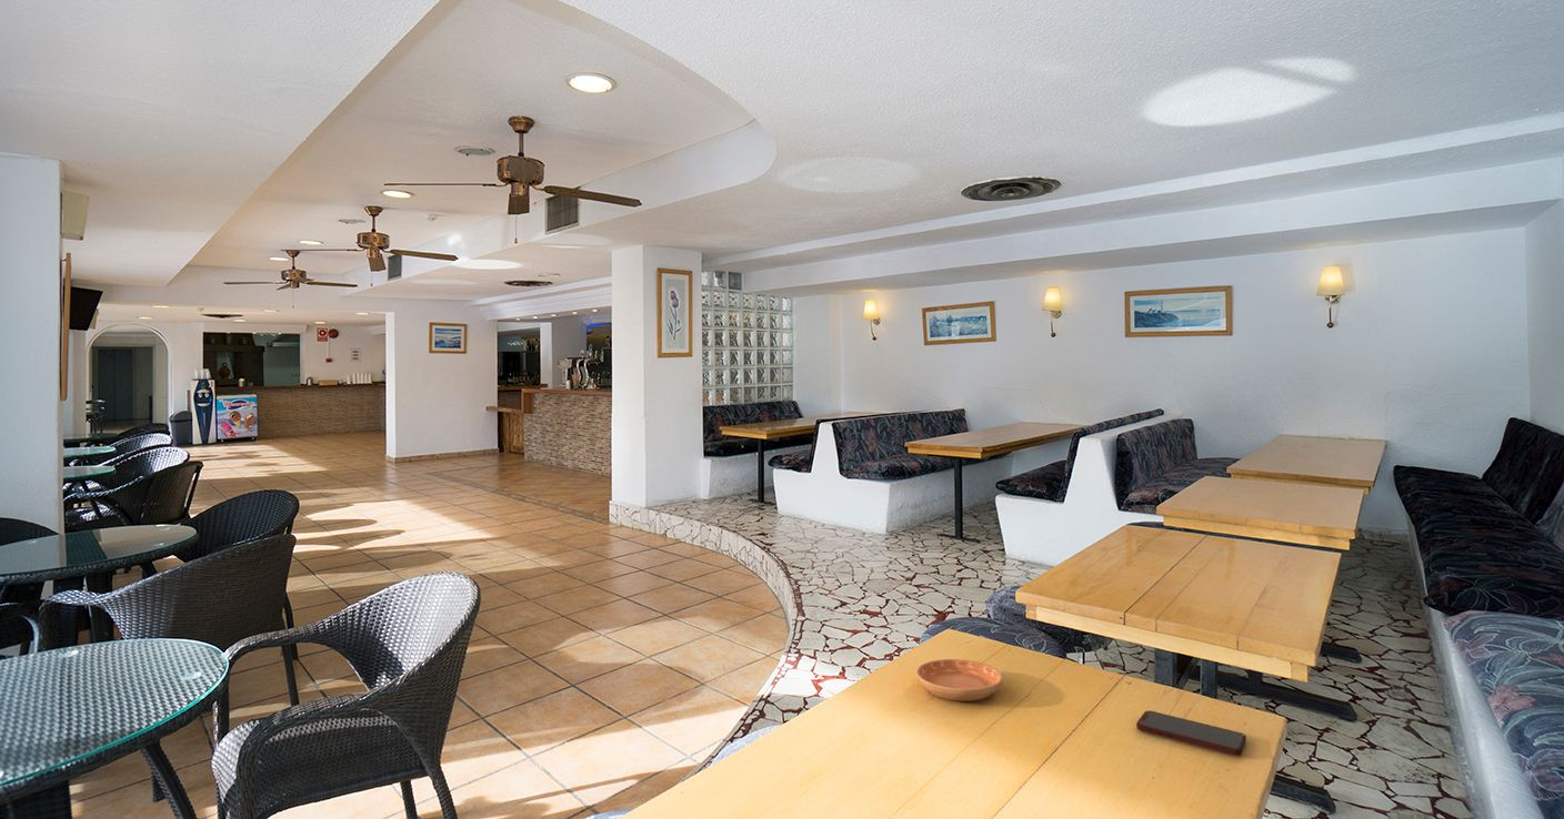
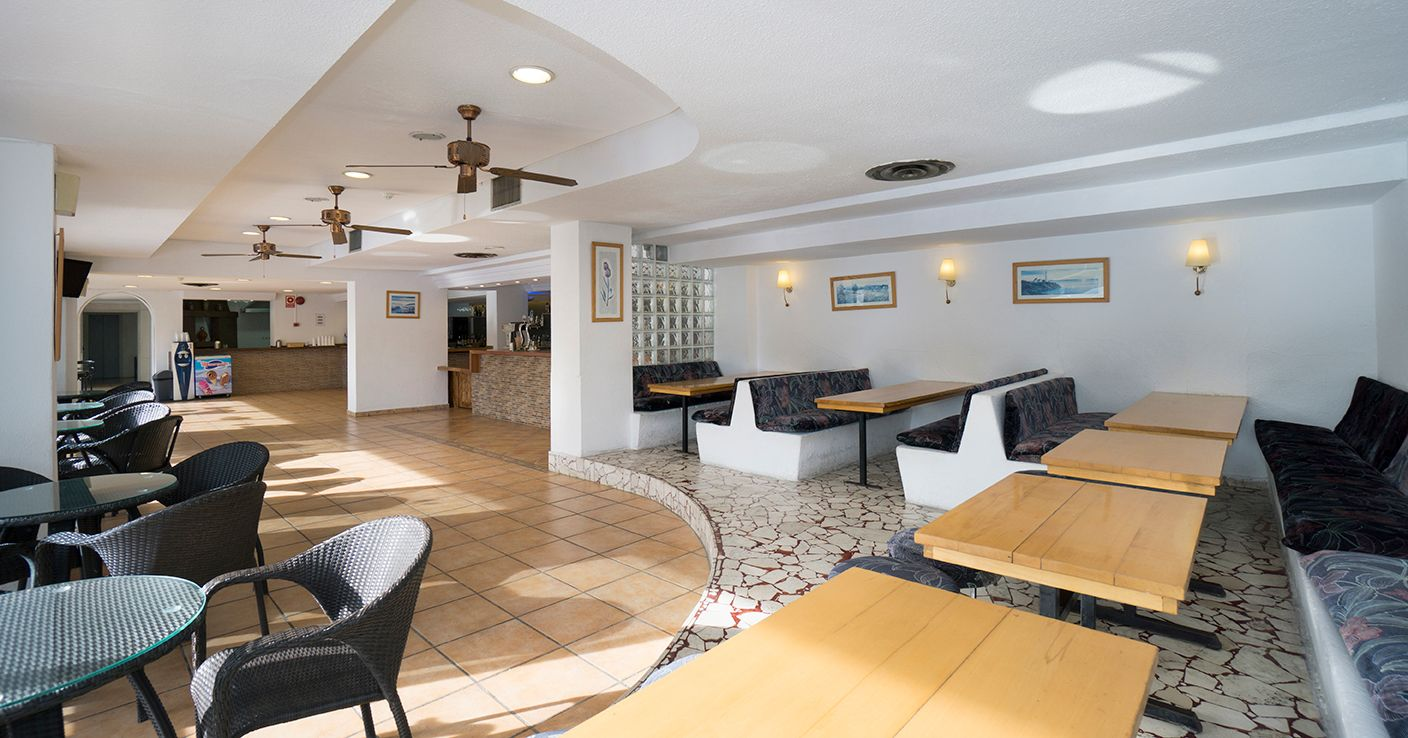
- saucer (959, 680)
- smartphone (1190, 731)
